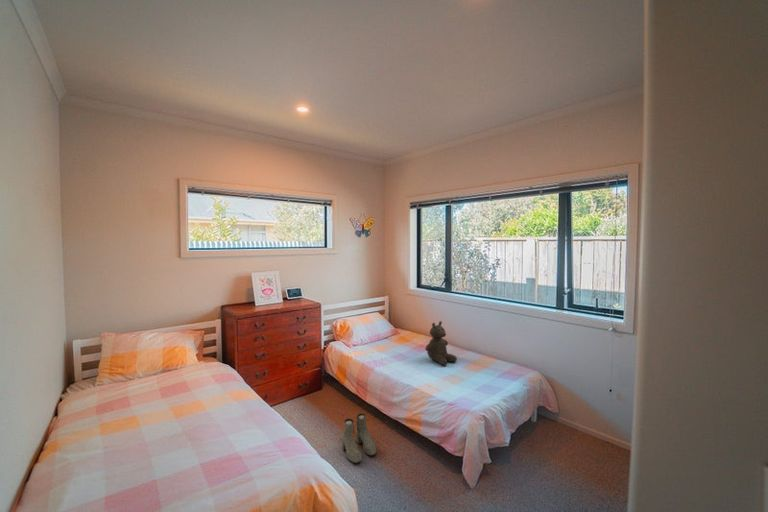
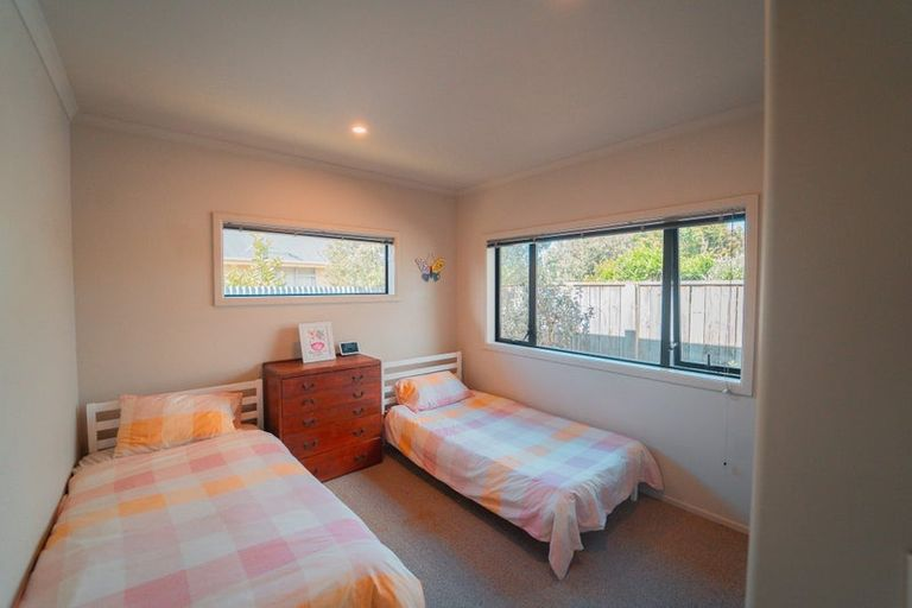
- teddy bear (441, 342)
- boots (358, 435)
